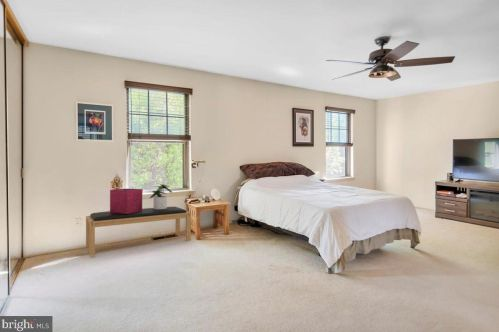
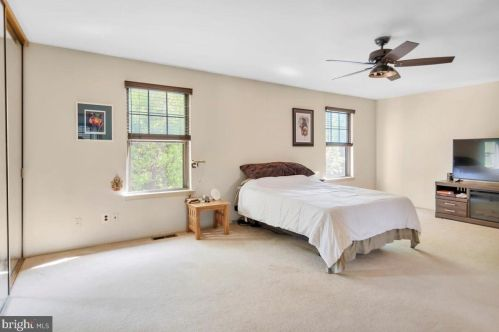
- potted plant (161, 195)
- bench (140, 222)
- storage bin (126, 200)
